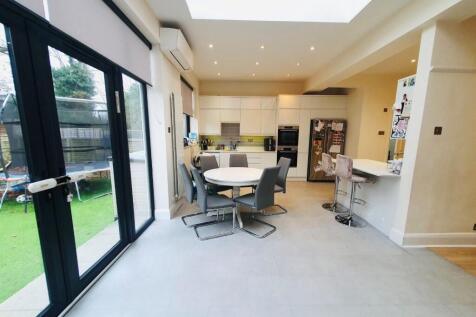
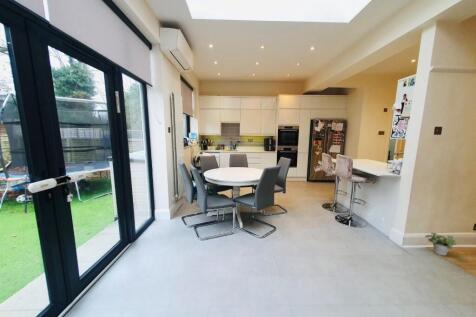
+ potted plant (440, 244)
